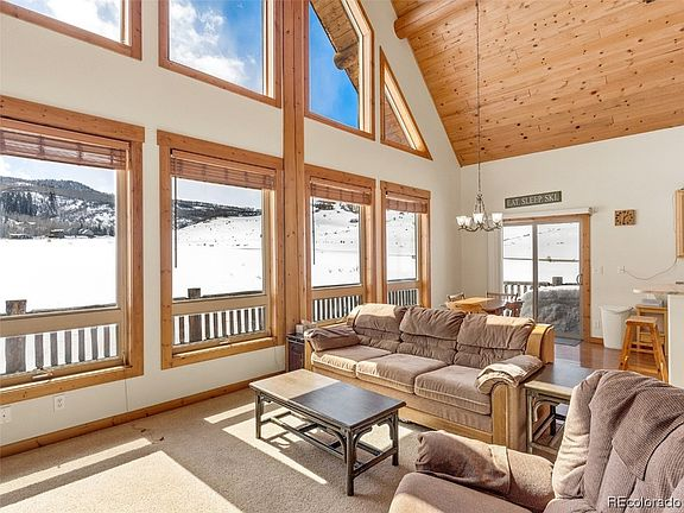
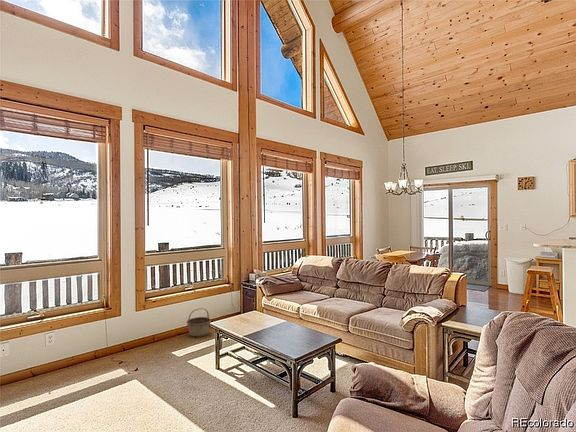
+ basket (198, 321)
